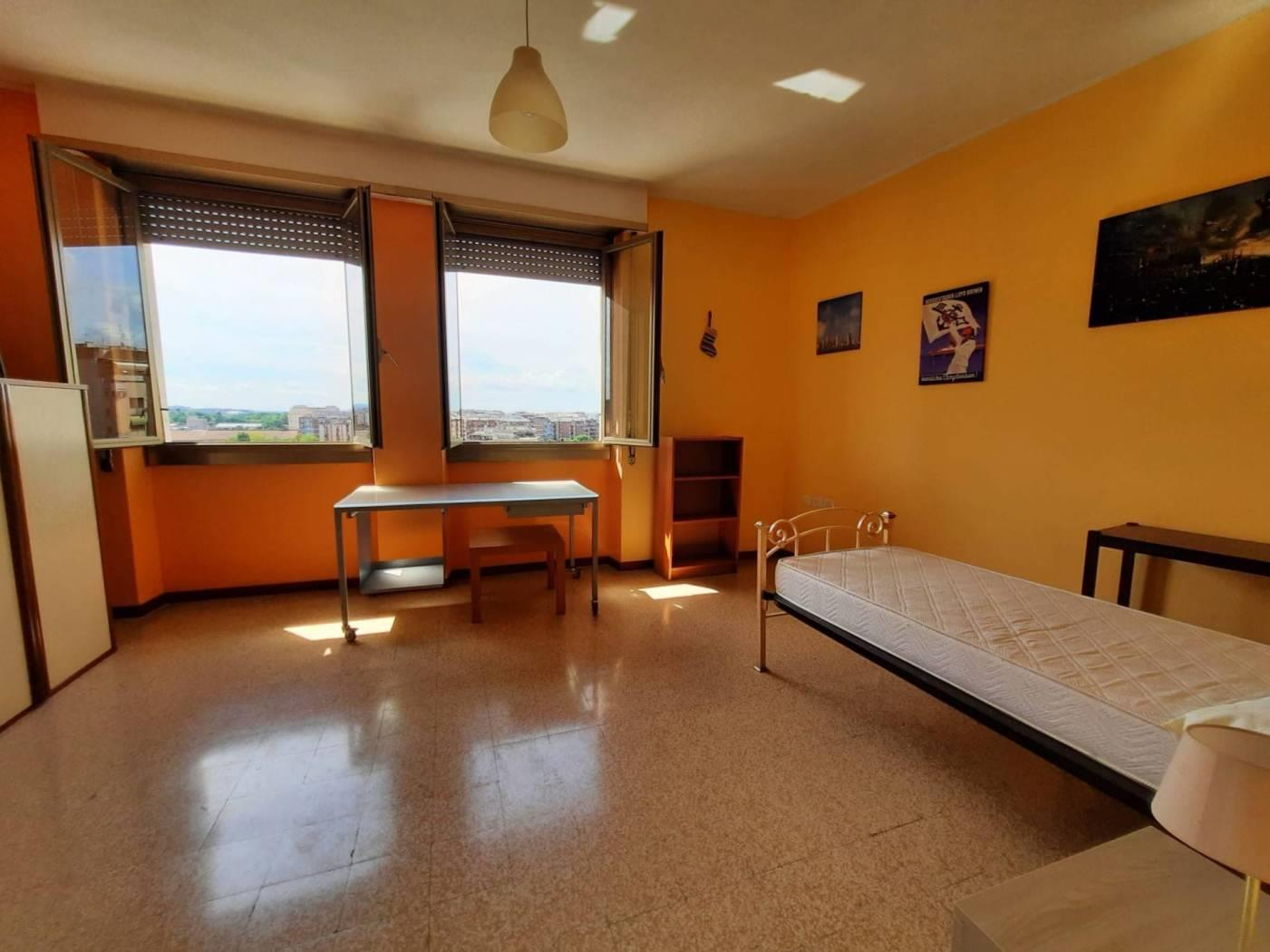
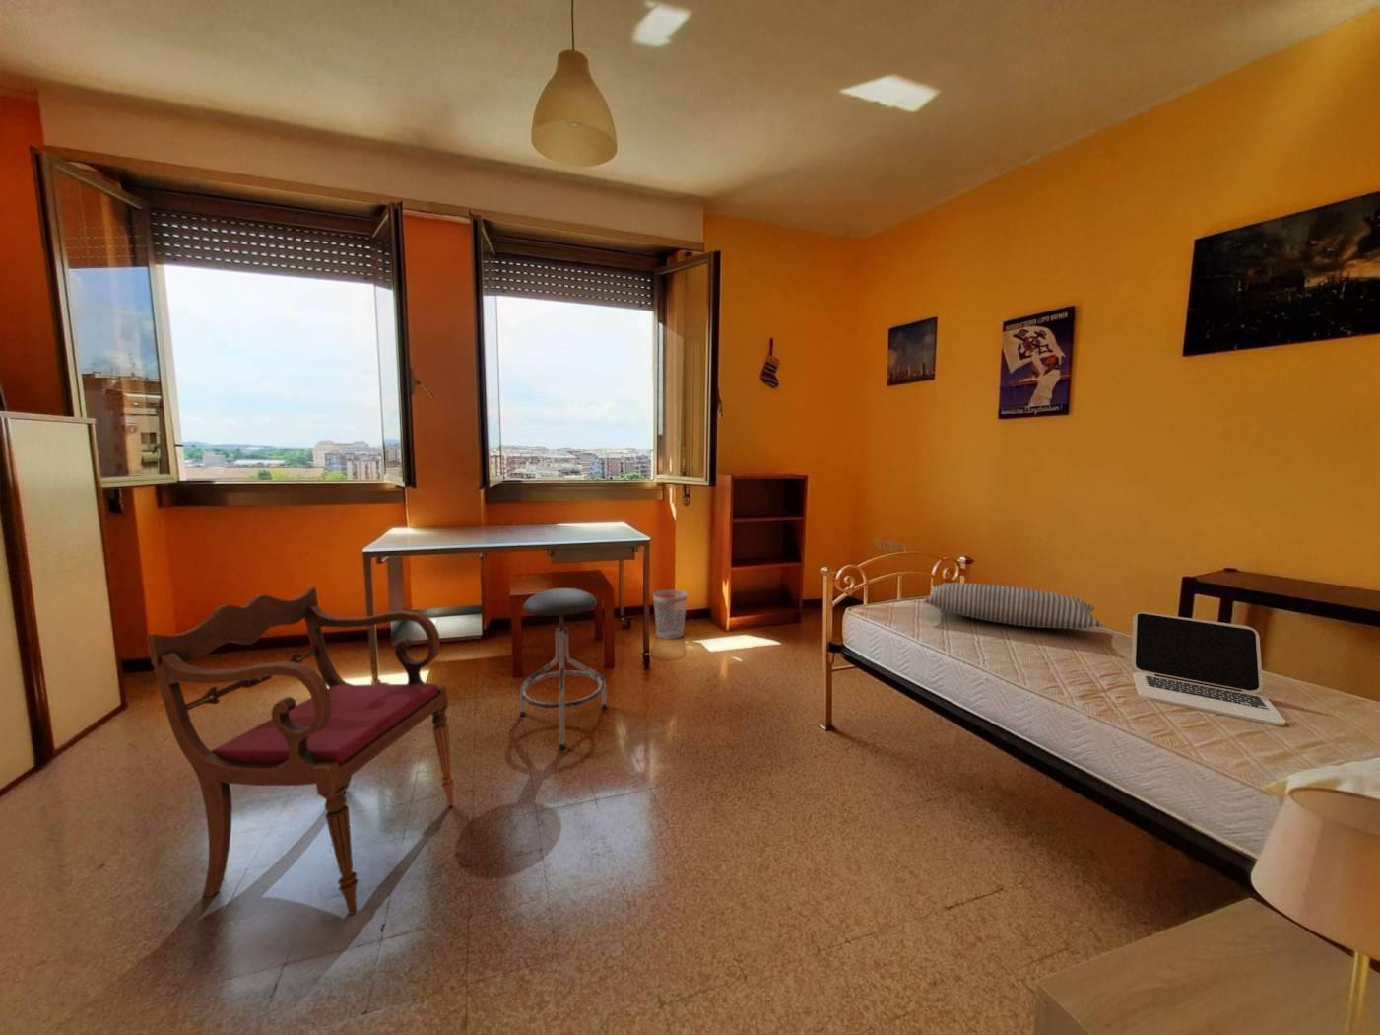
+ laptop (1200, 661)
+ pillow (1006, 604)
+ wastebasket (669, 614)
+ stool (562, 659)
+ armchair (325, 725)
